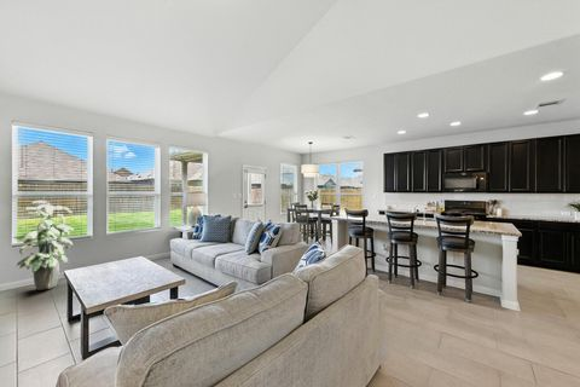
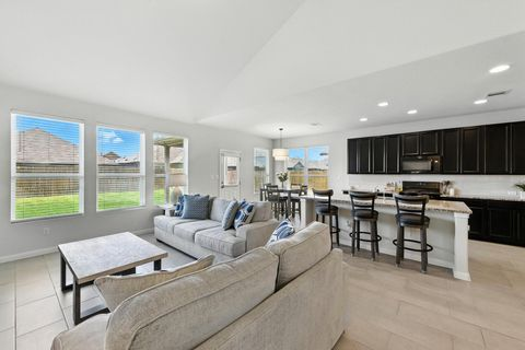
- indoor plant (44, 243)
